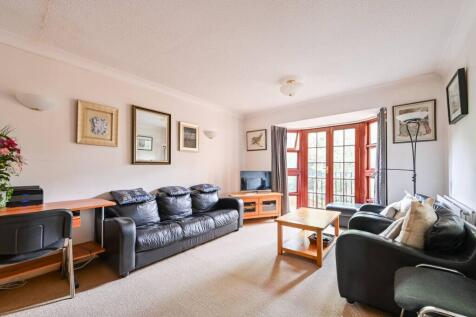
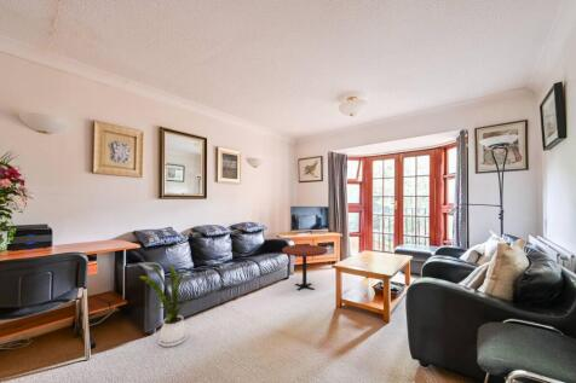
+ side table (304, 267)
+ house plant (169, 300)
